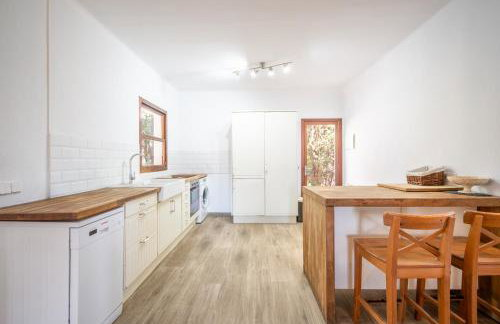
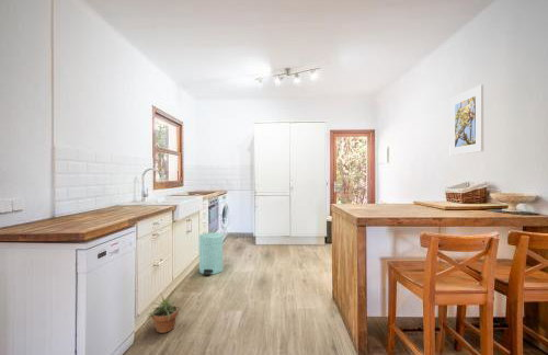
+ trash can (210, 252)
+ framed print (465, 123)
+ potted plant (165, 311)
